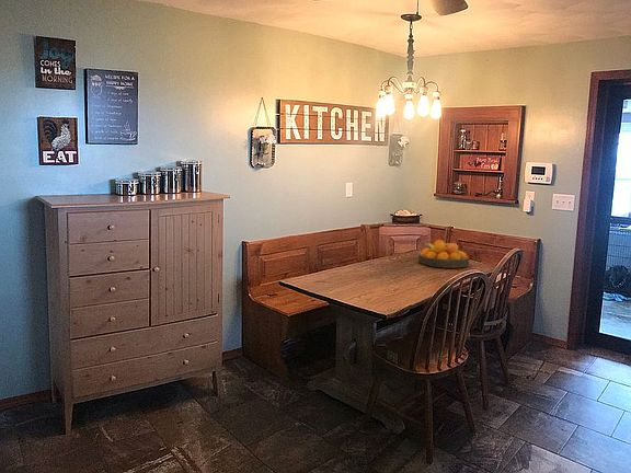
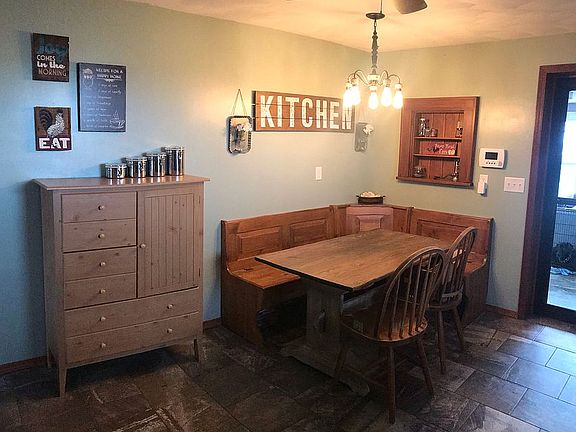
- fruit bowl (444, 252)
